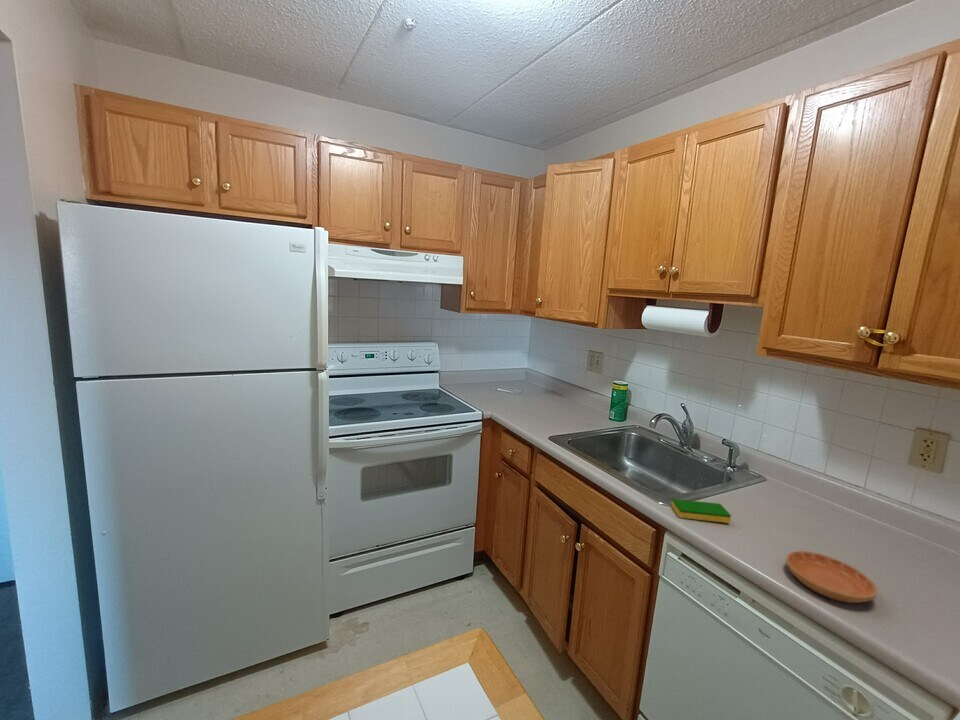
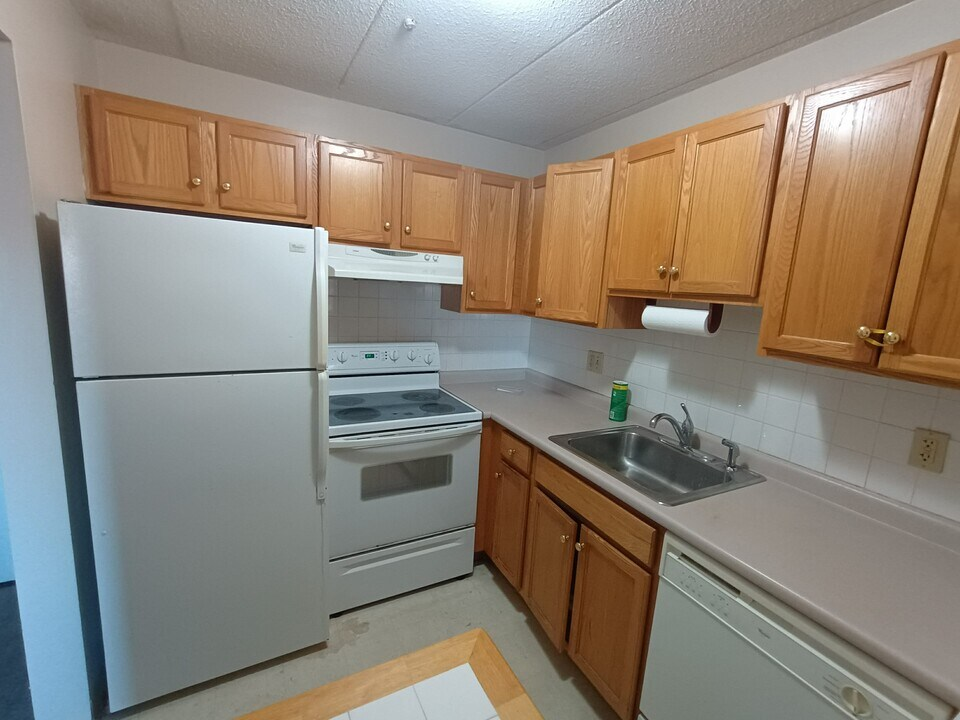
- saucer (828, 577)
- dish sponge (700, 510)
